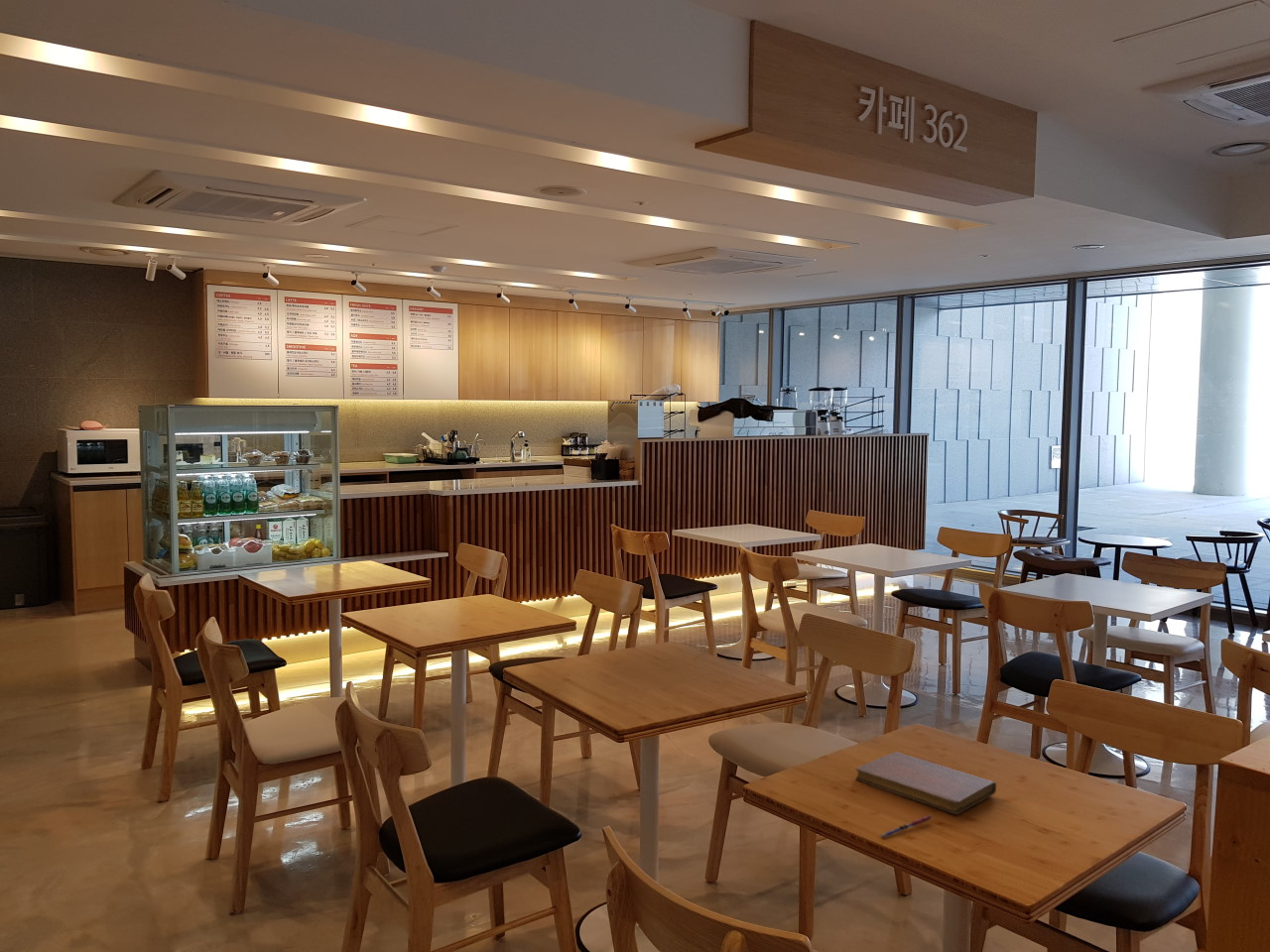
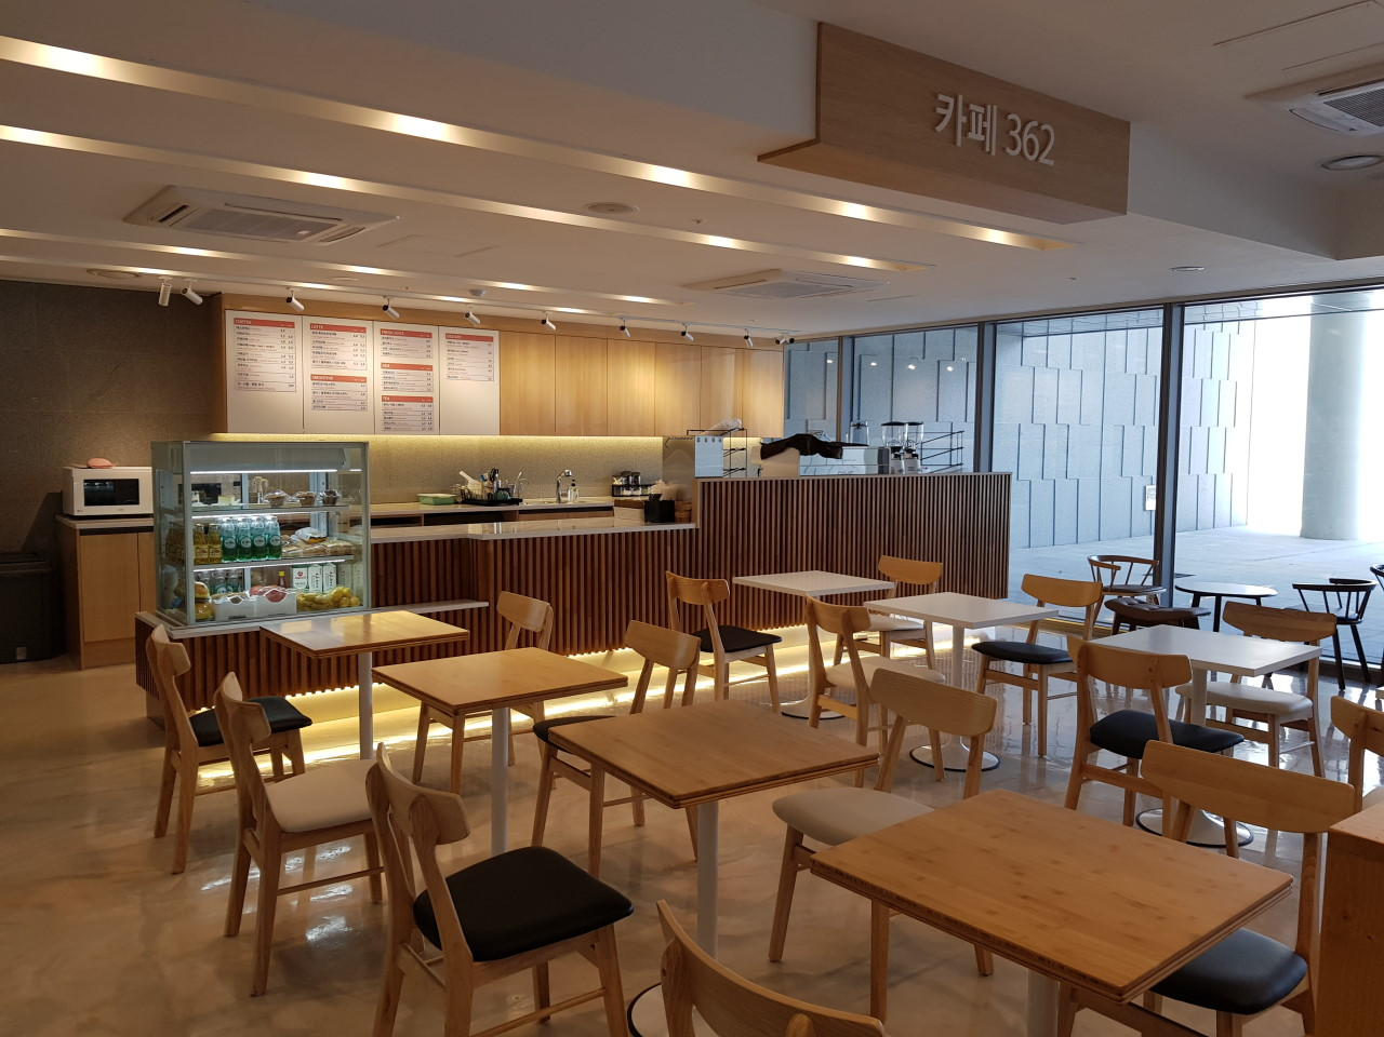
- notebook (924, 779)
- pen (906, 825)
